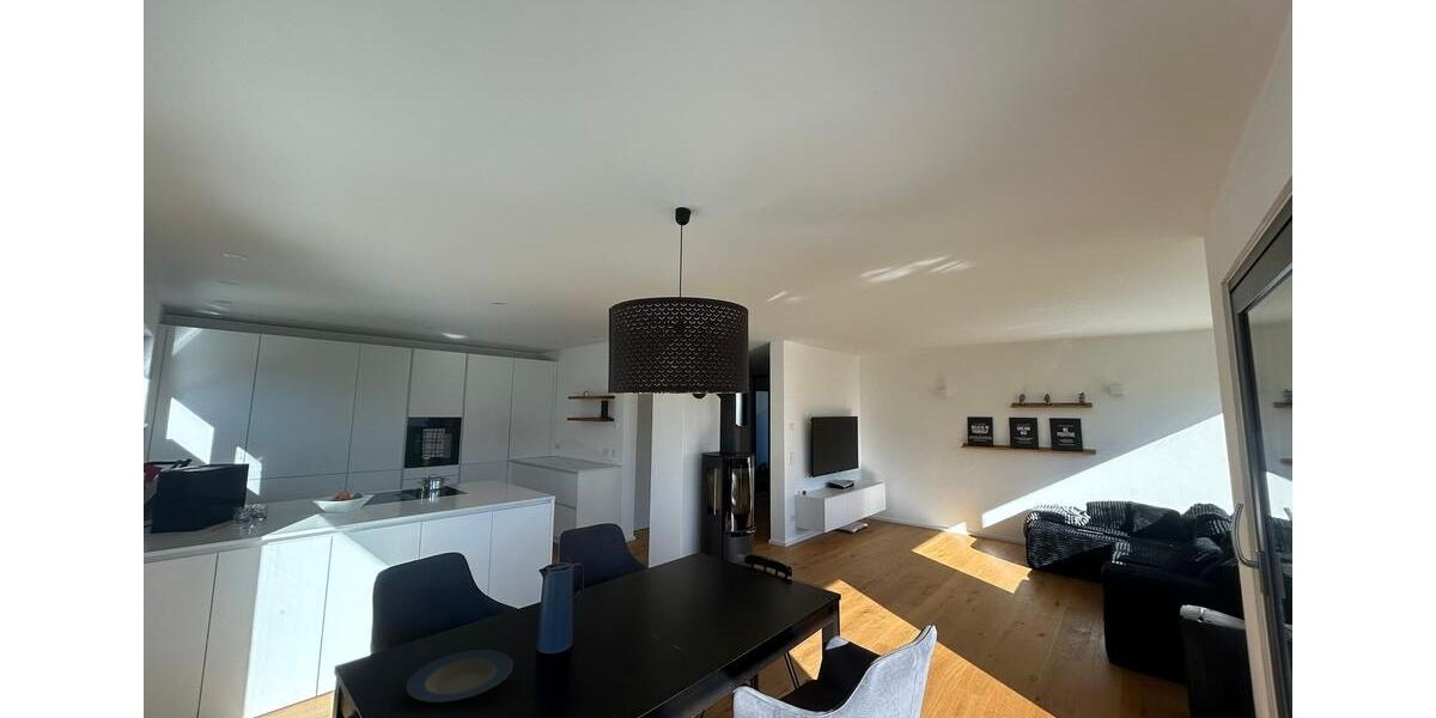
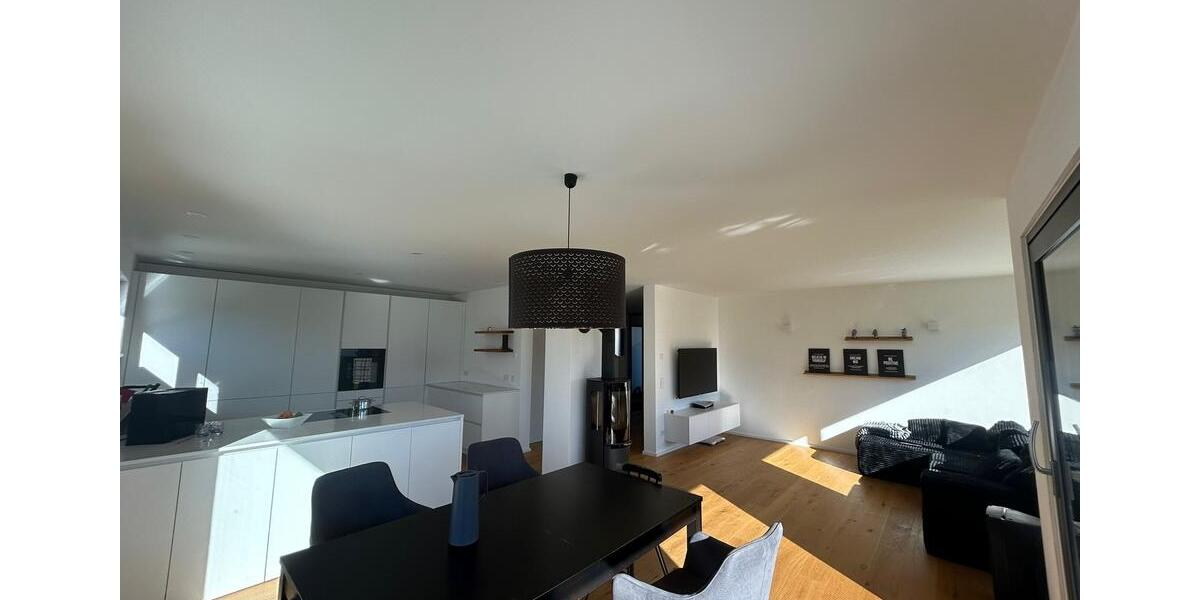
- plate (461, 679)
